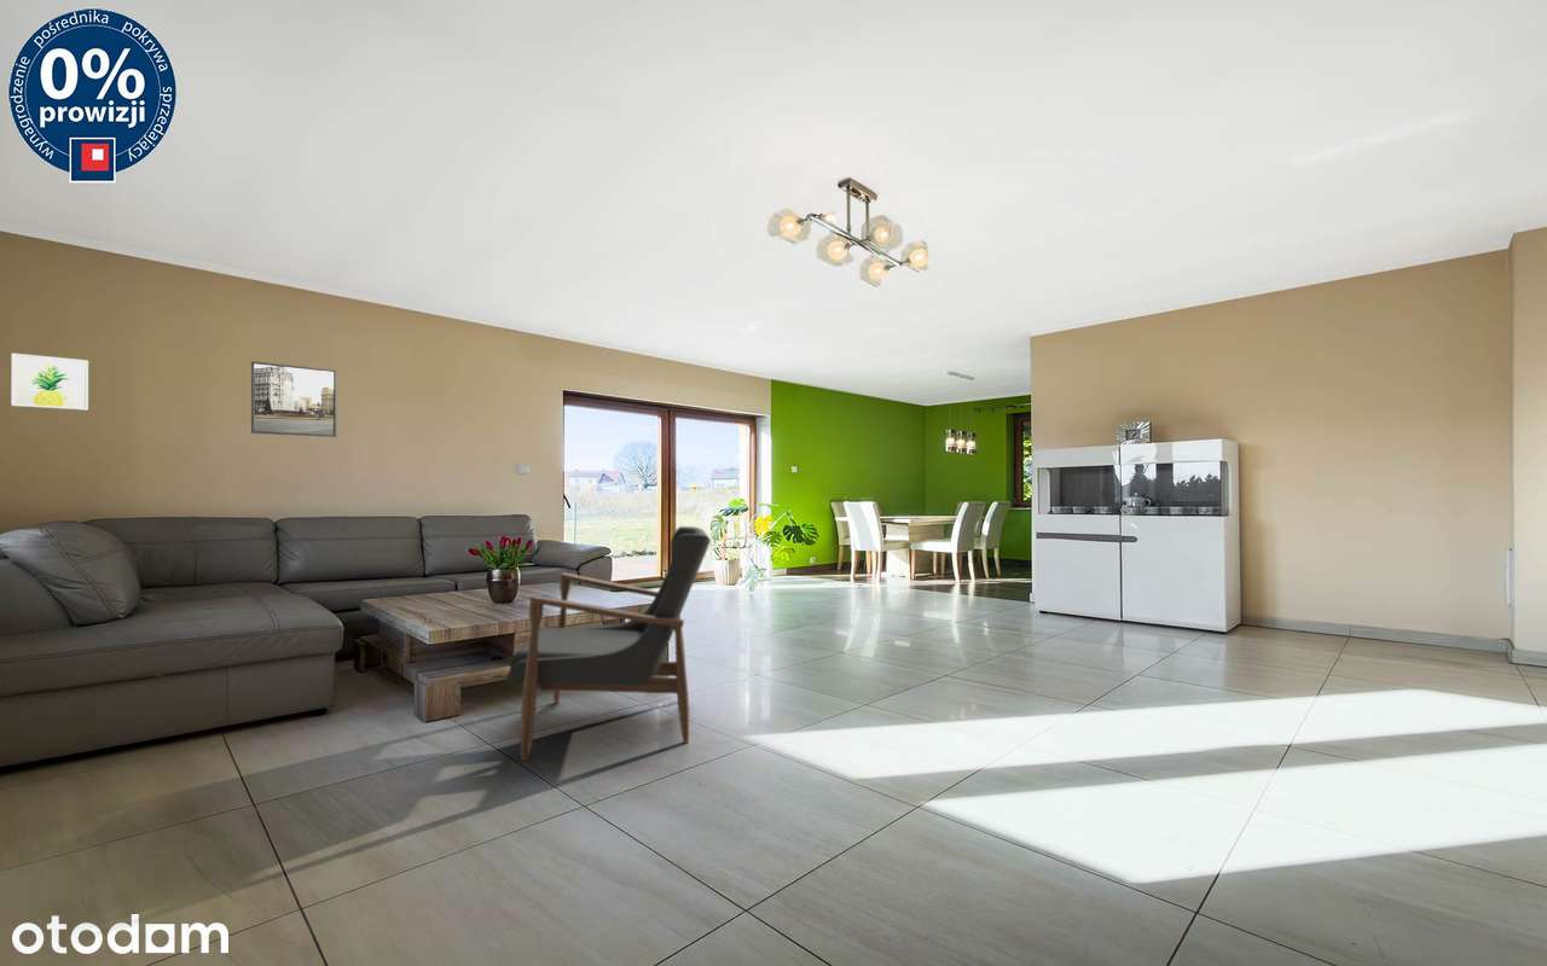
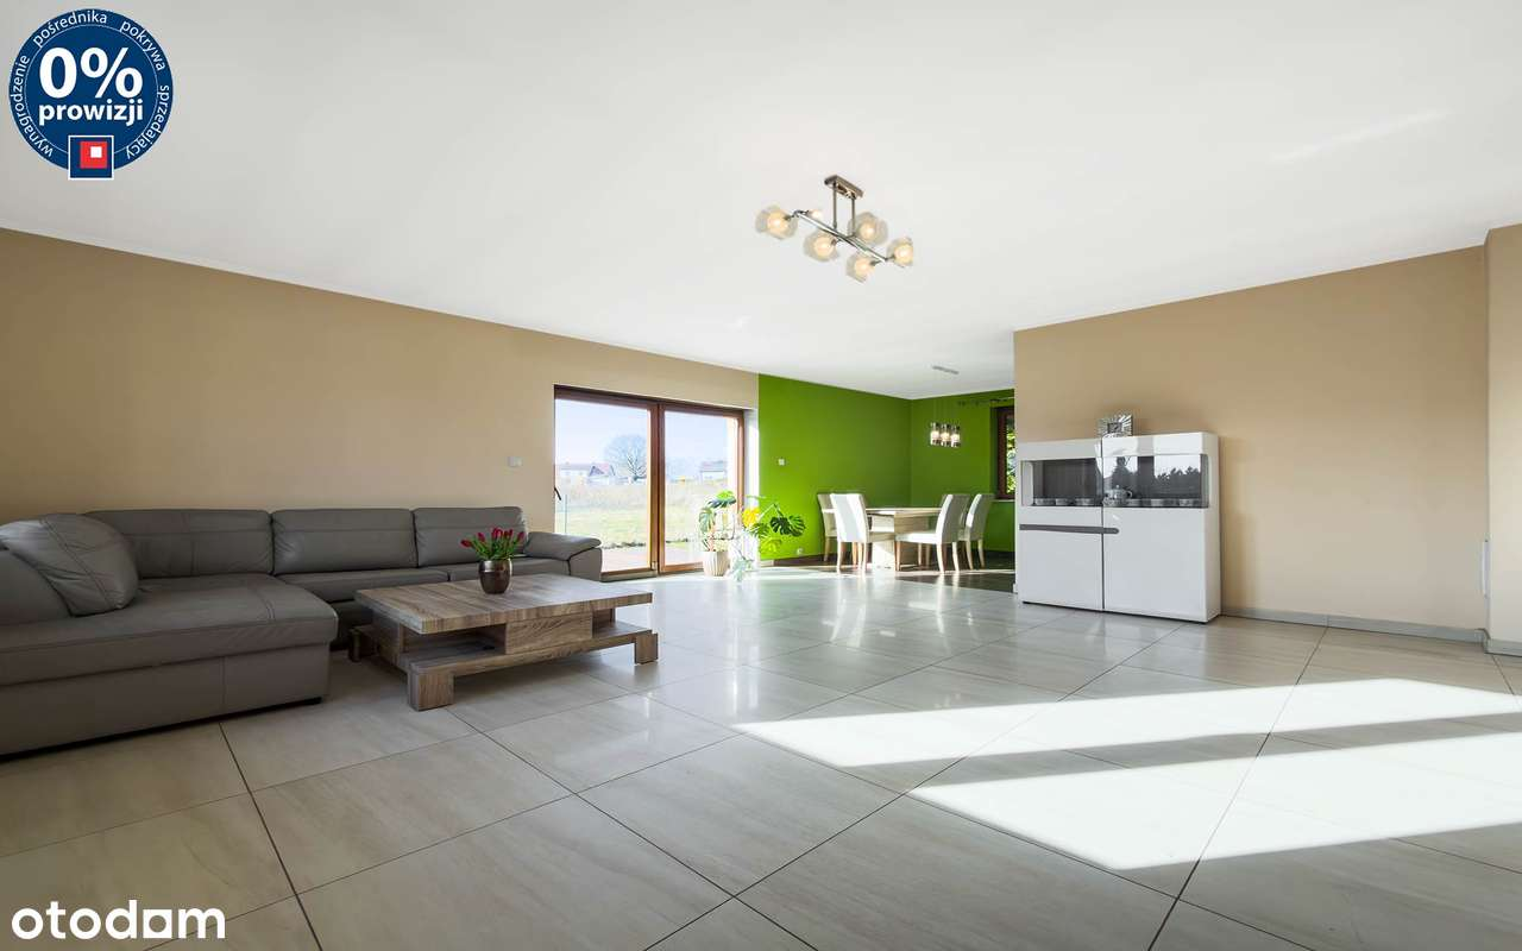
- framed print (295, 400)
- wall art (51, 382)
- armchair (618, 627)
